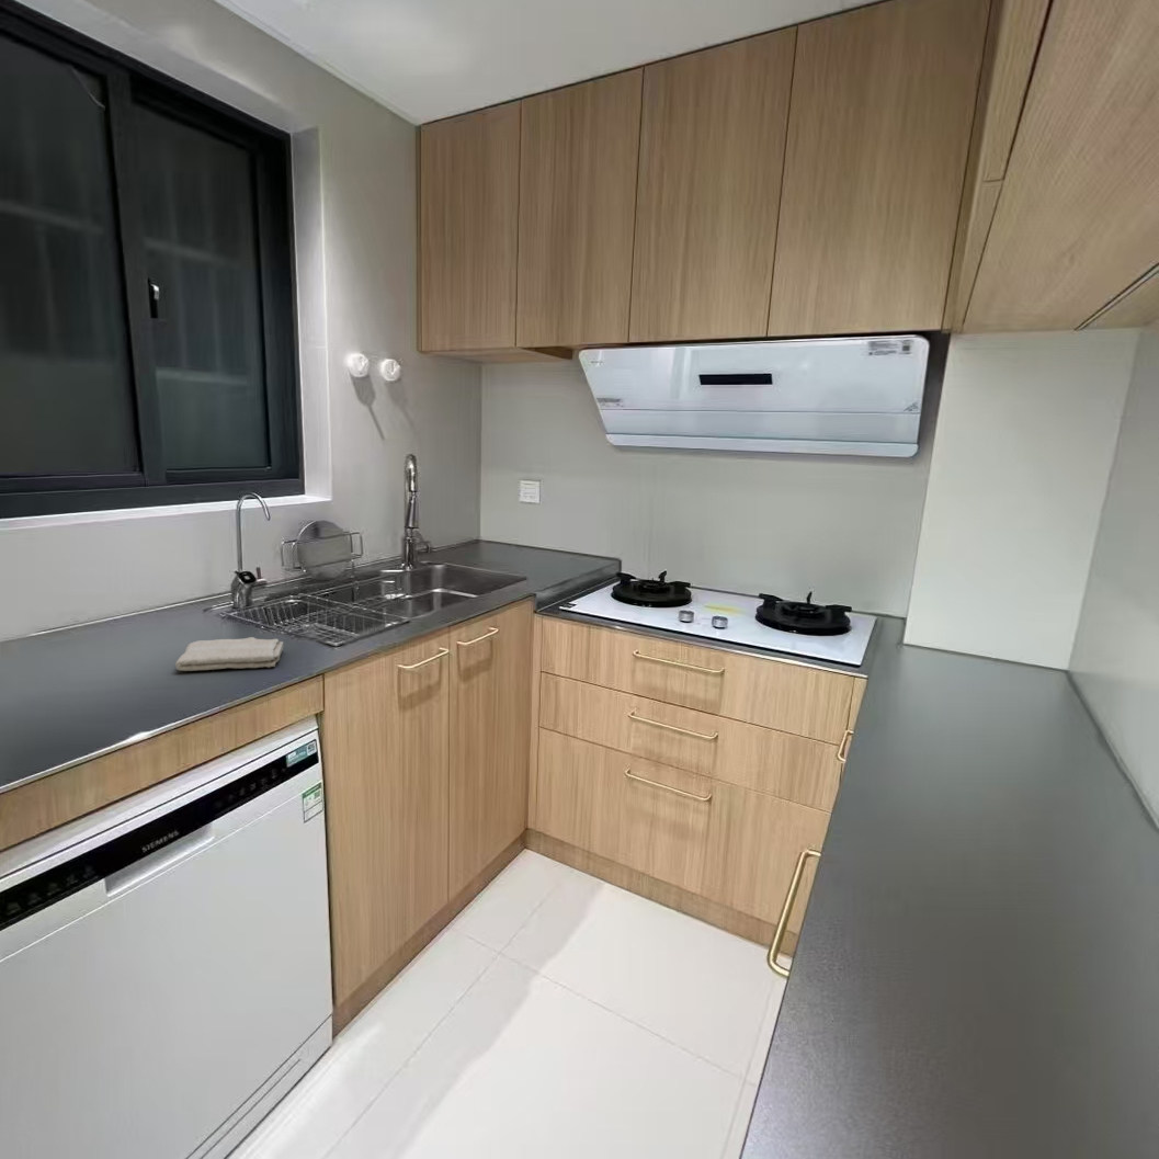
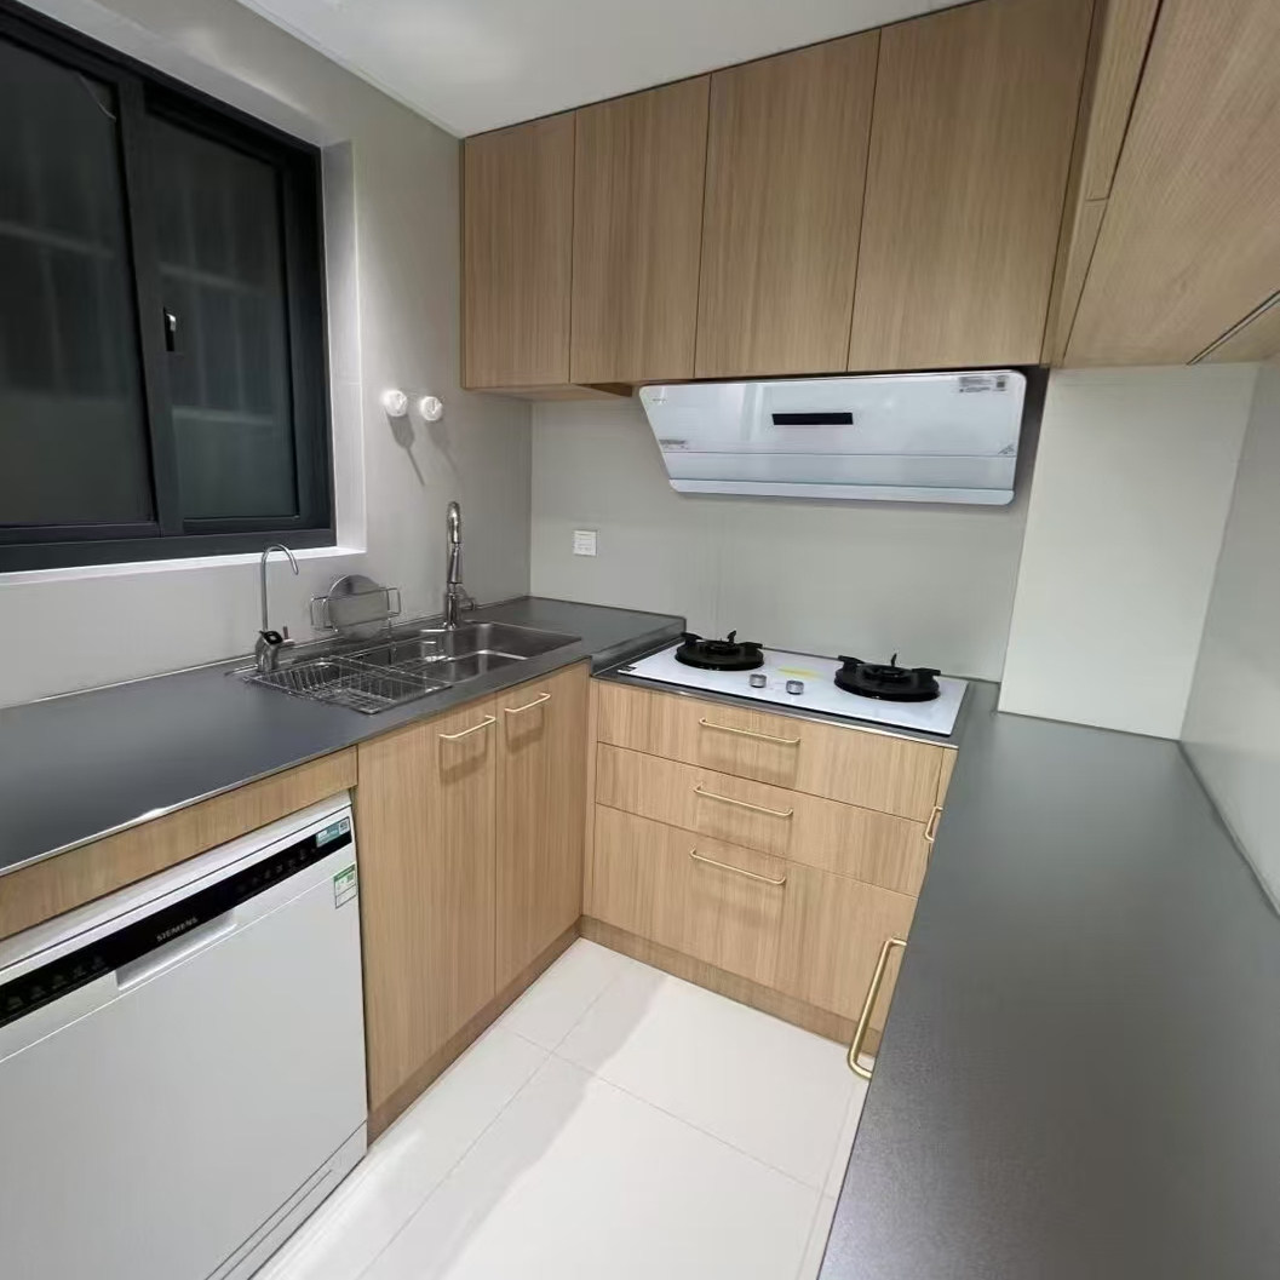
- washcloth (232, 652)
